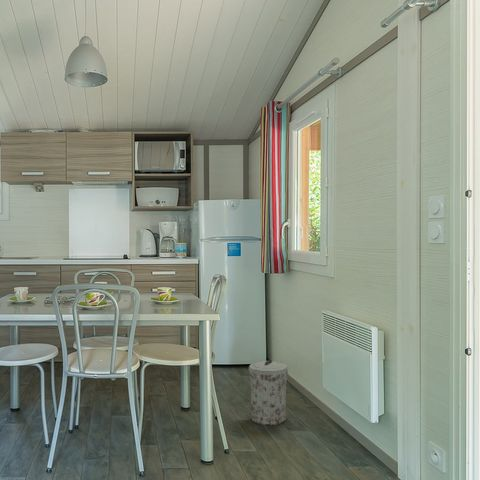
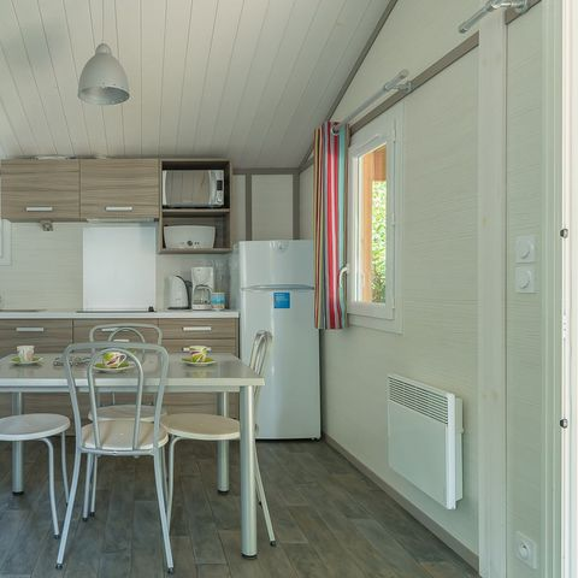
- trash can (268, 390)
